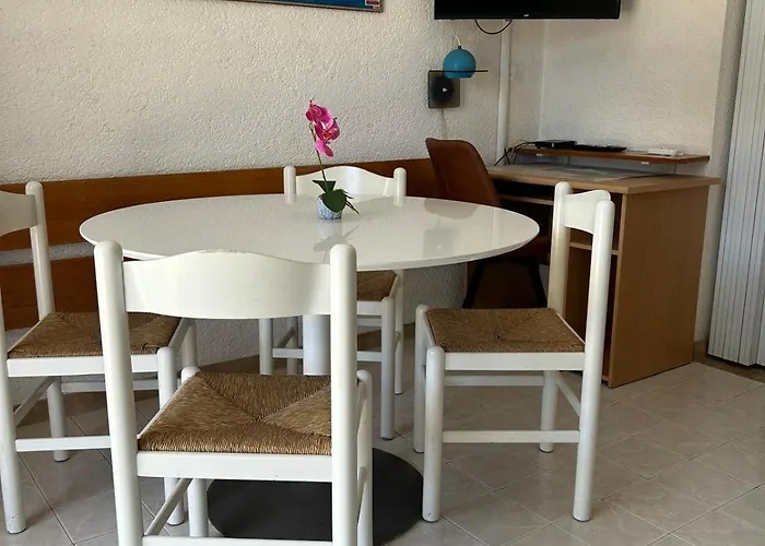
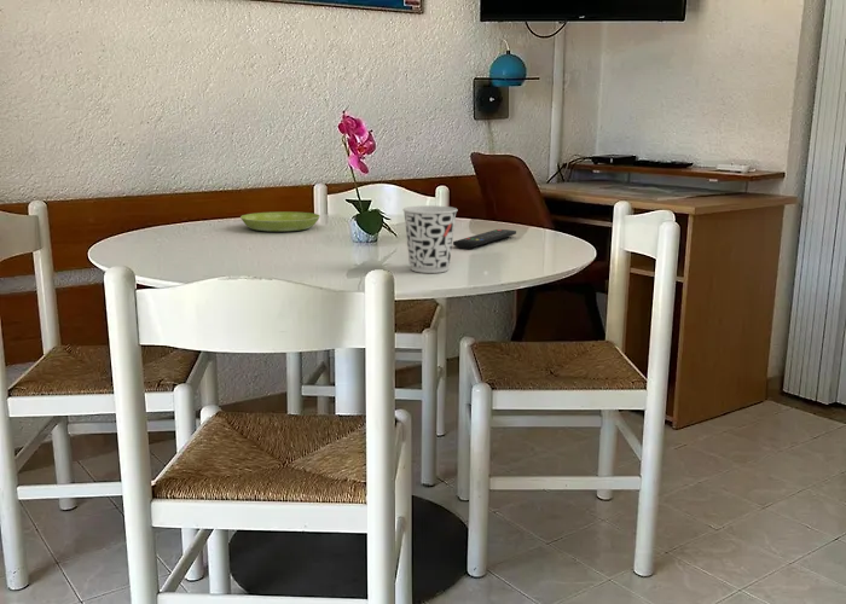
+ cup (429, 239)
+ saucer (280, 221)
+ remote control (486, 238)
